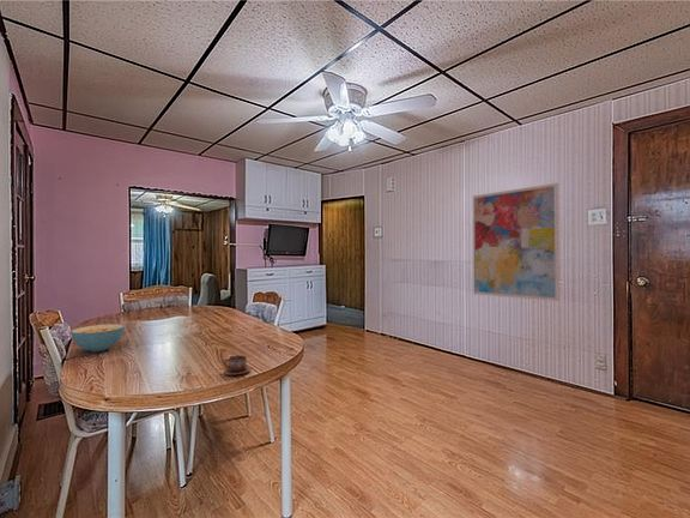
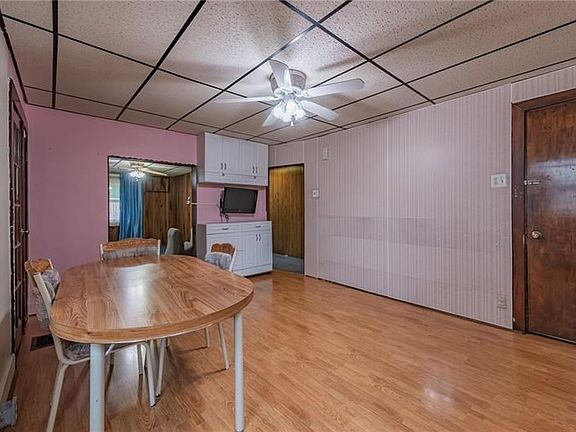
- wall art (512, 243)
- cereal bowl (98, 338)
- cup (236, 365)
